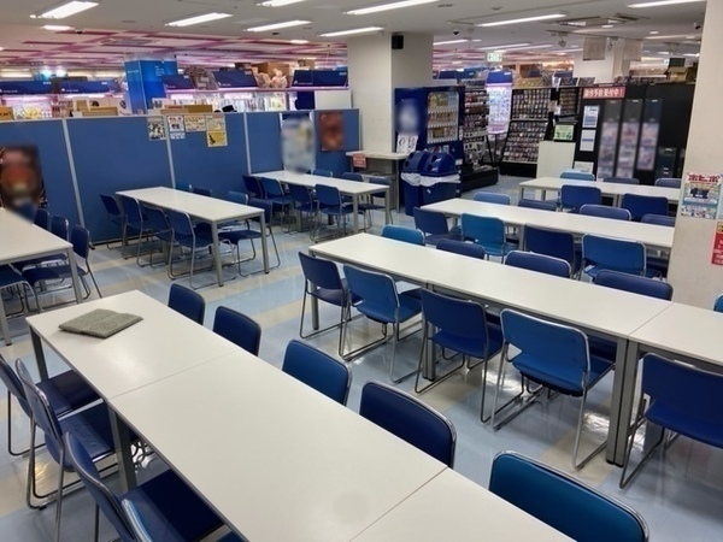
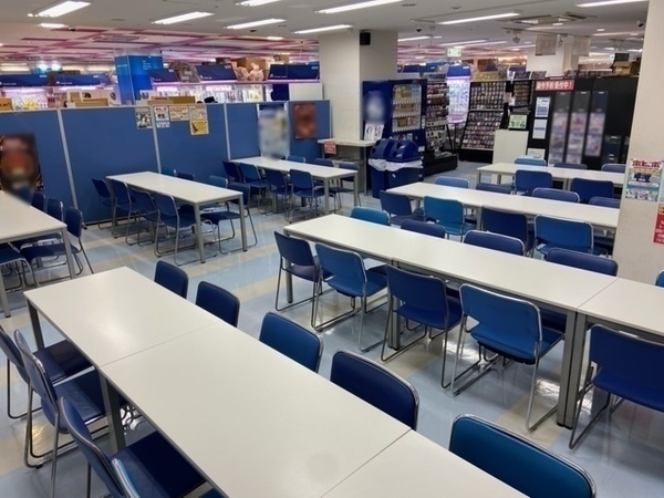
- book (101, 322)
